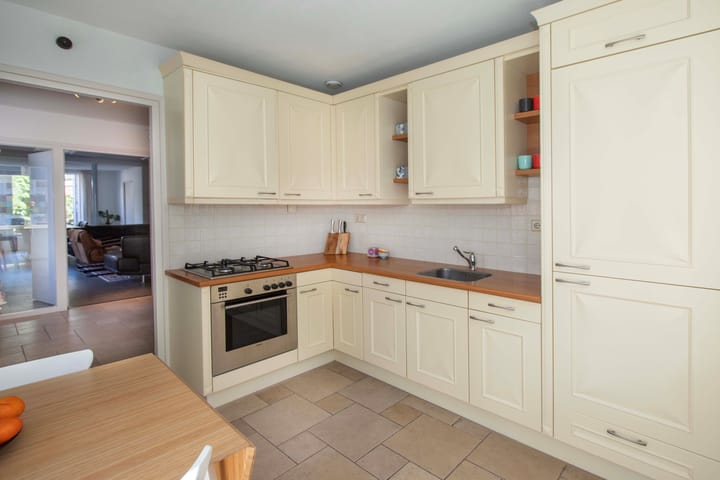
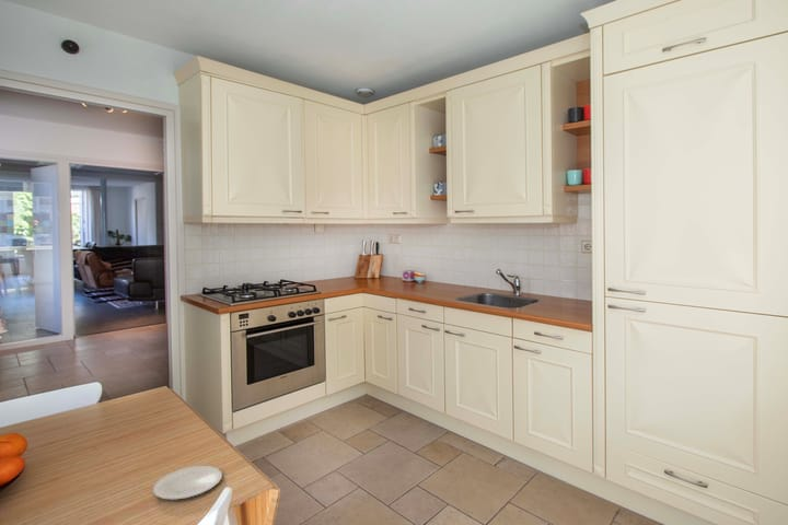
+ plate (188, 467)
